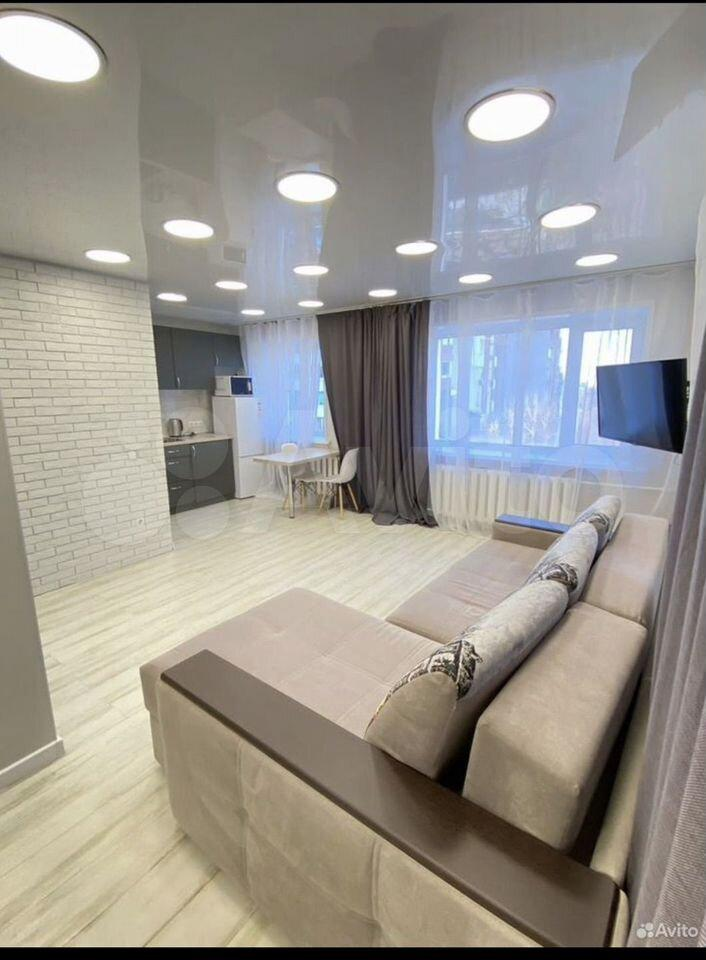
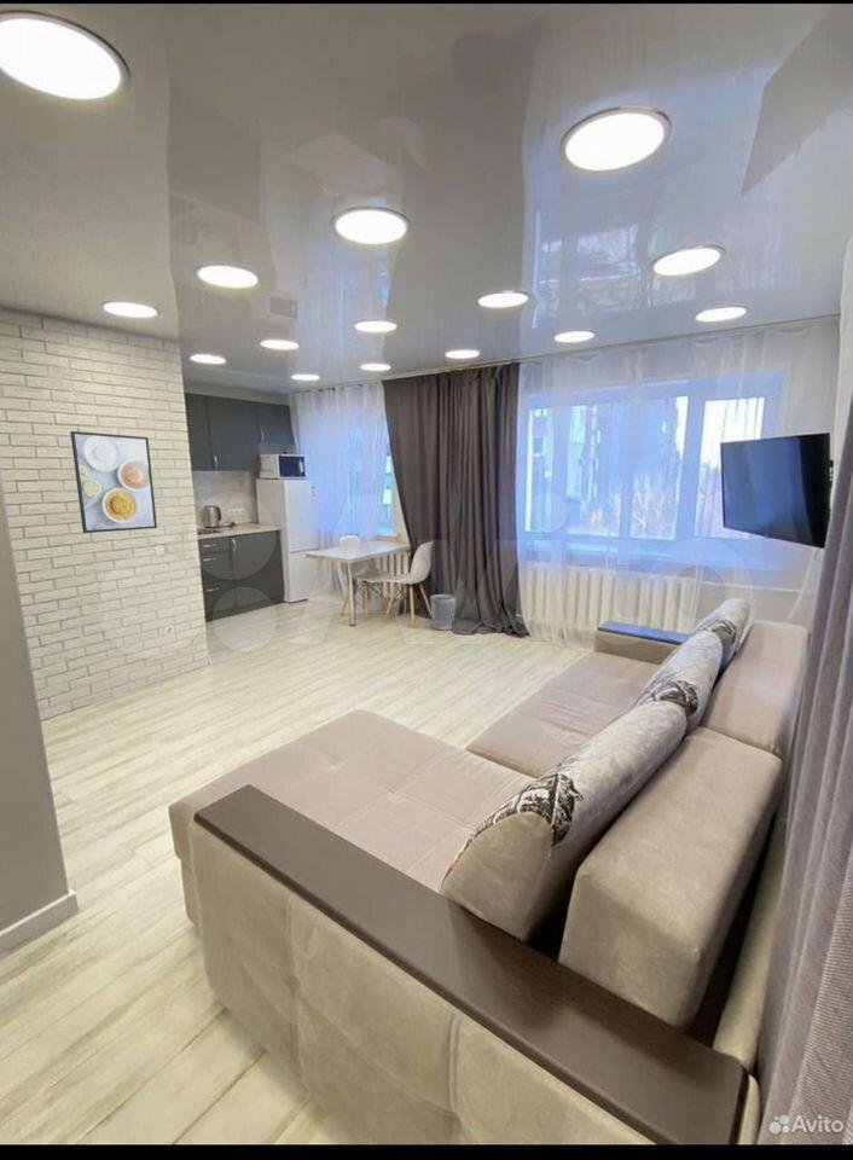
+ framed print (116, 482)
+ wastebasket (442, 611)
